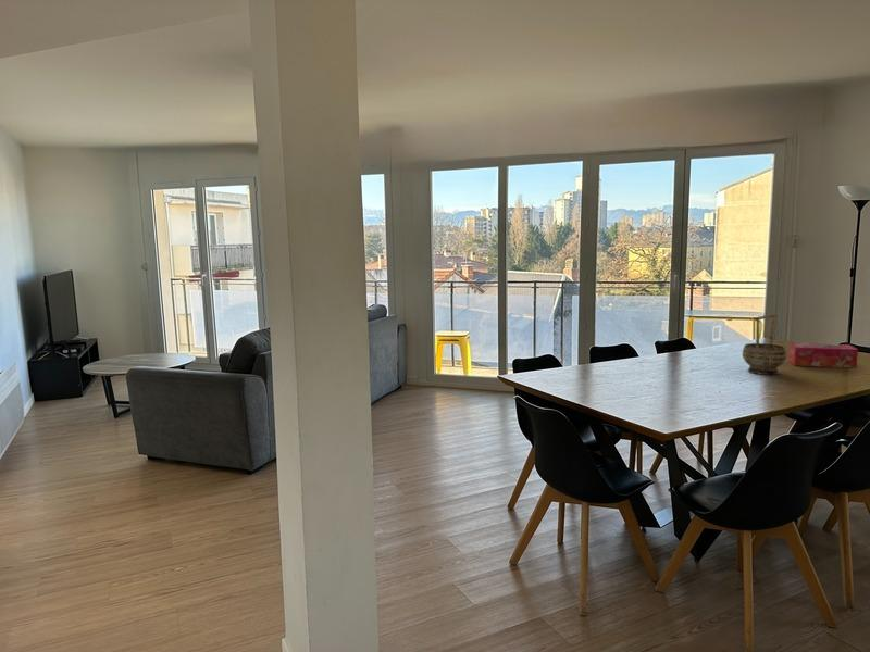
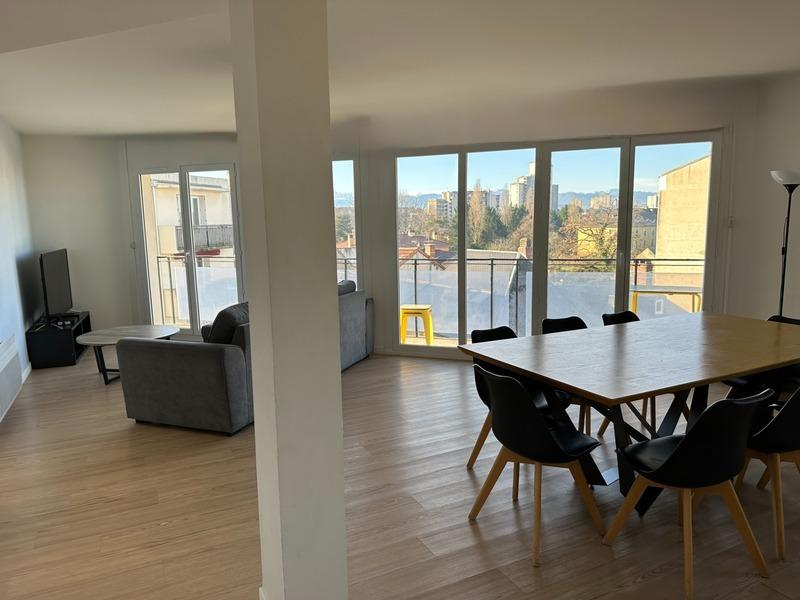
- decorative bowl (763, 343)
- tissue box (822, 354)
